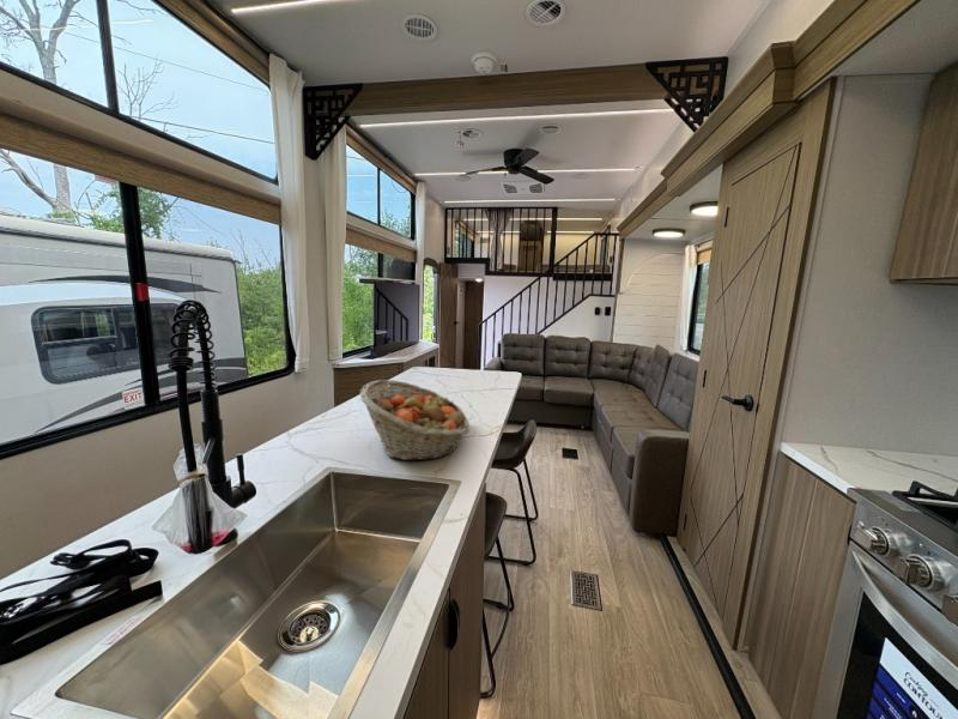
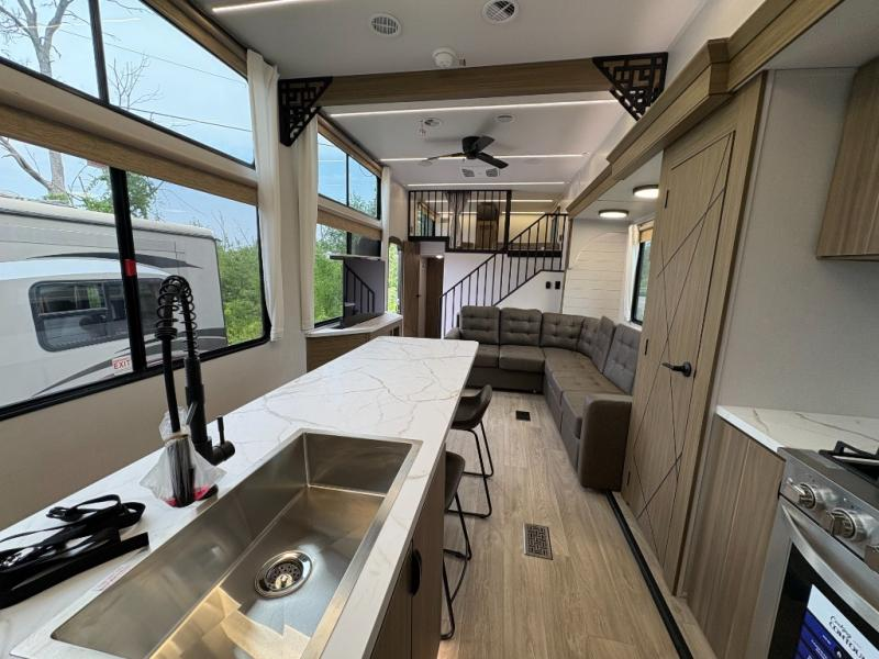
- fruit basket (416, 415)
